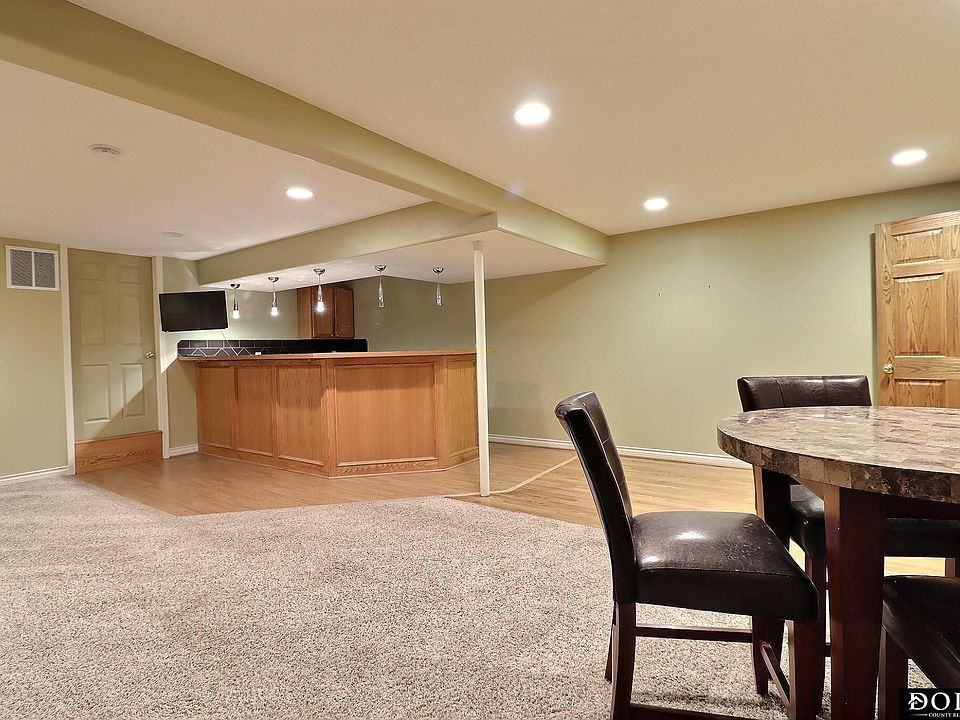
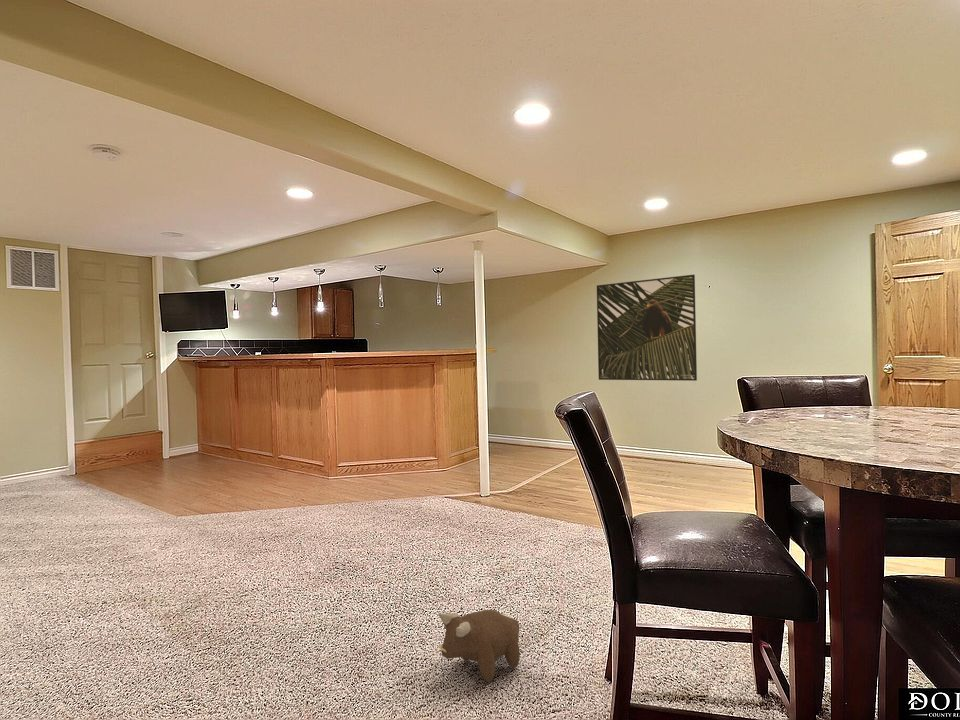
+ plush toy (480, 639)
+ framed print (643, 330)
